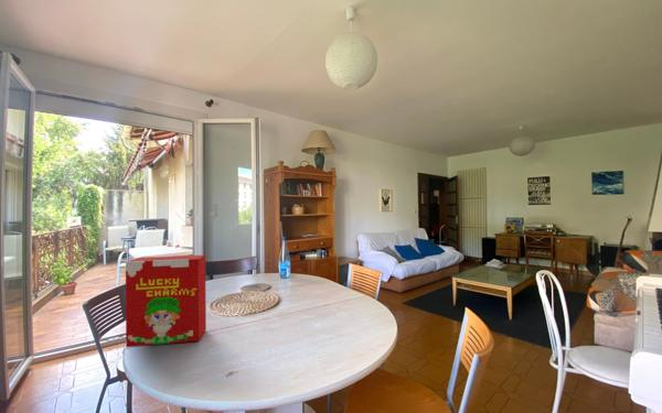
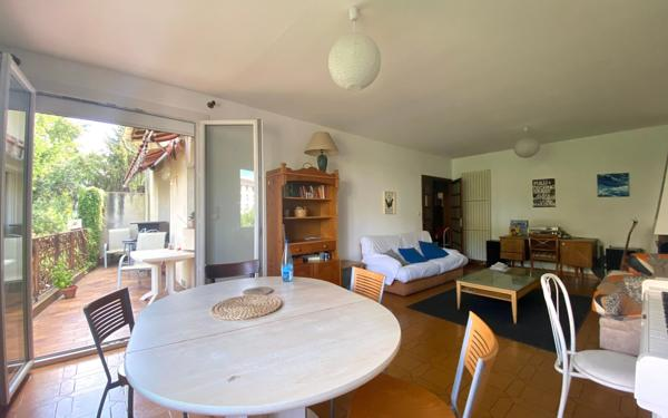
- cereal box (168, 297)
